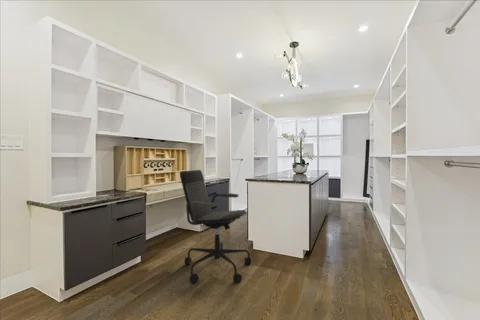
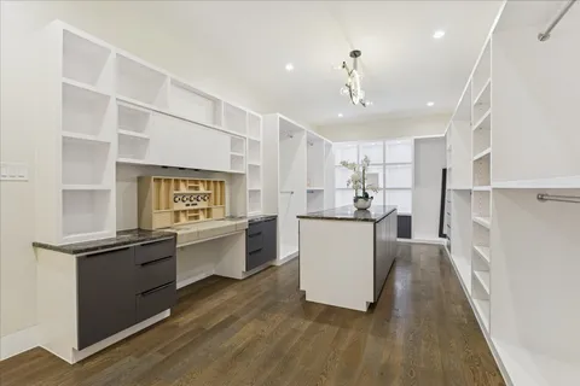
- office chair (215, 219)
